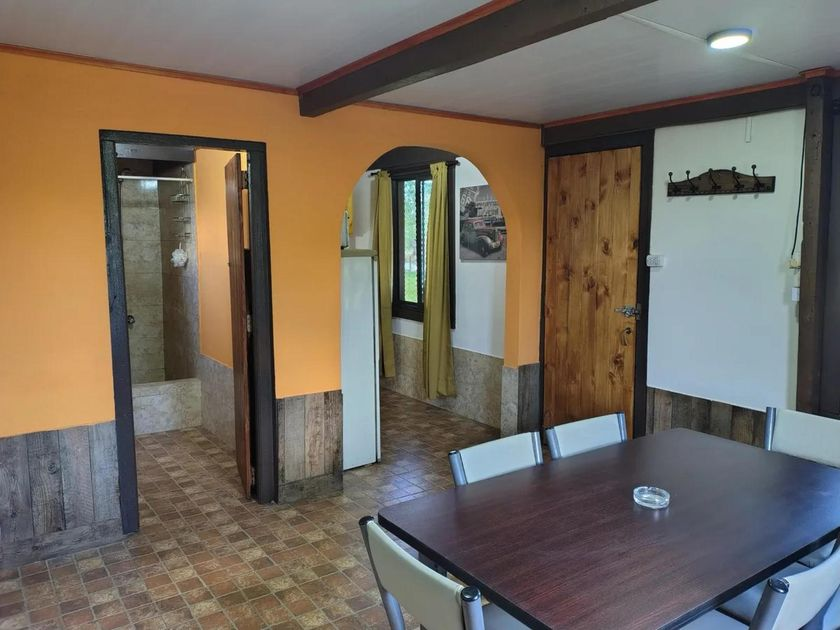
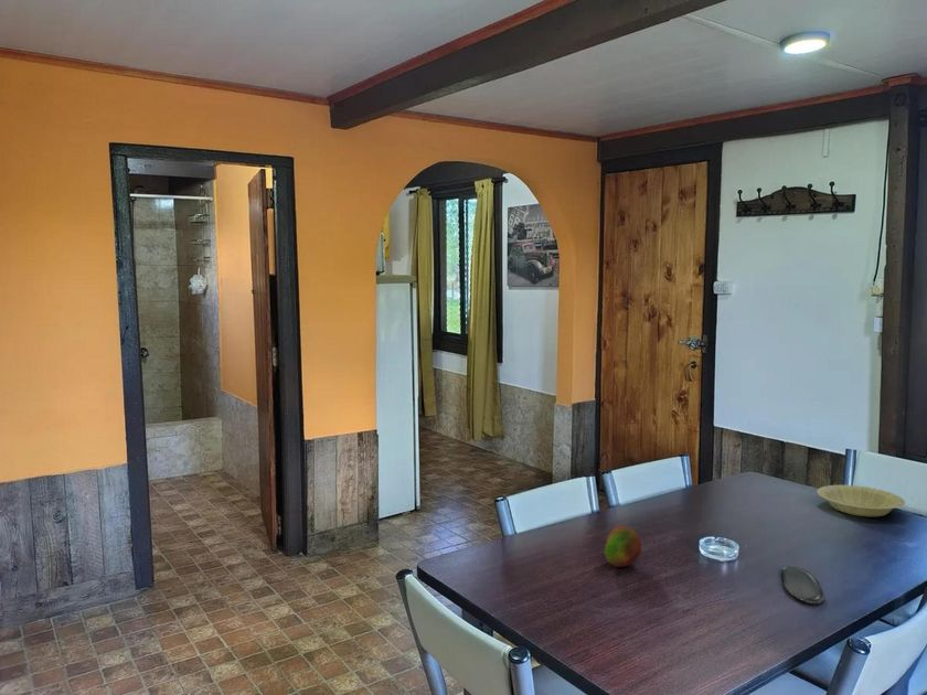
+ oval tray (801, 584)
+ fruit (621, 546)
+ bowl (859, 503)
